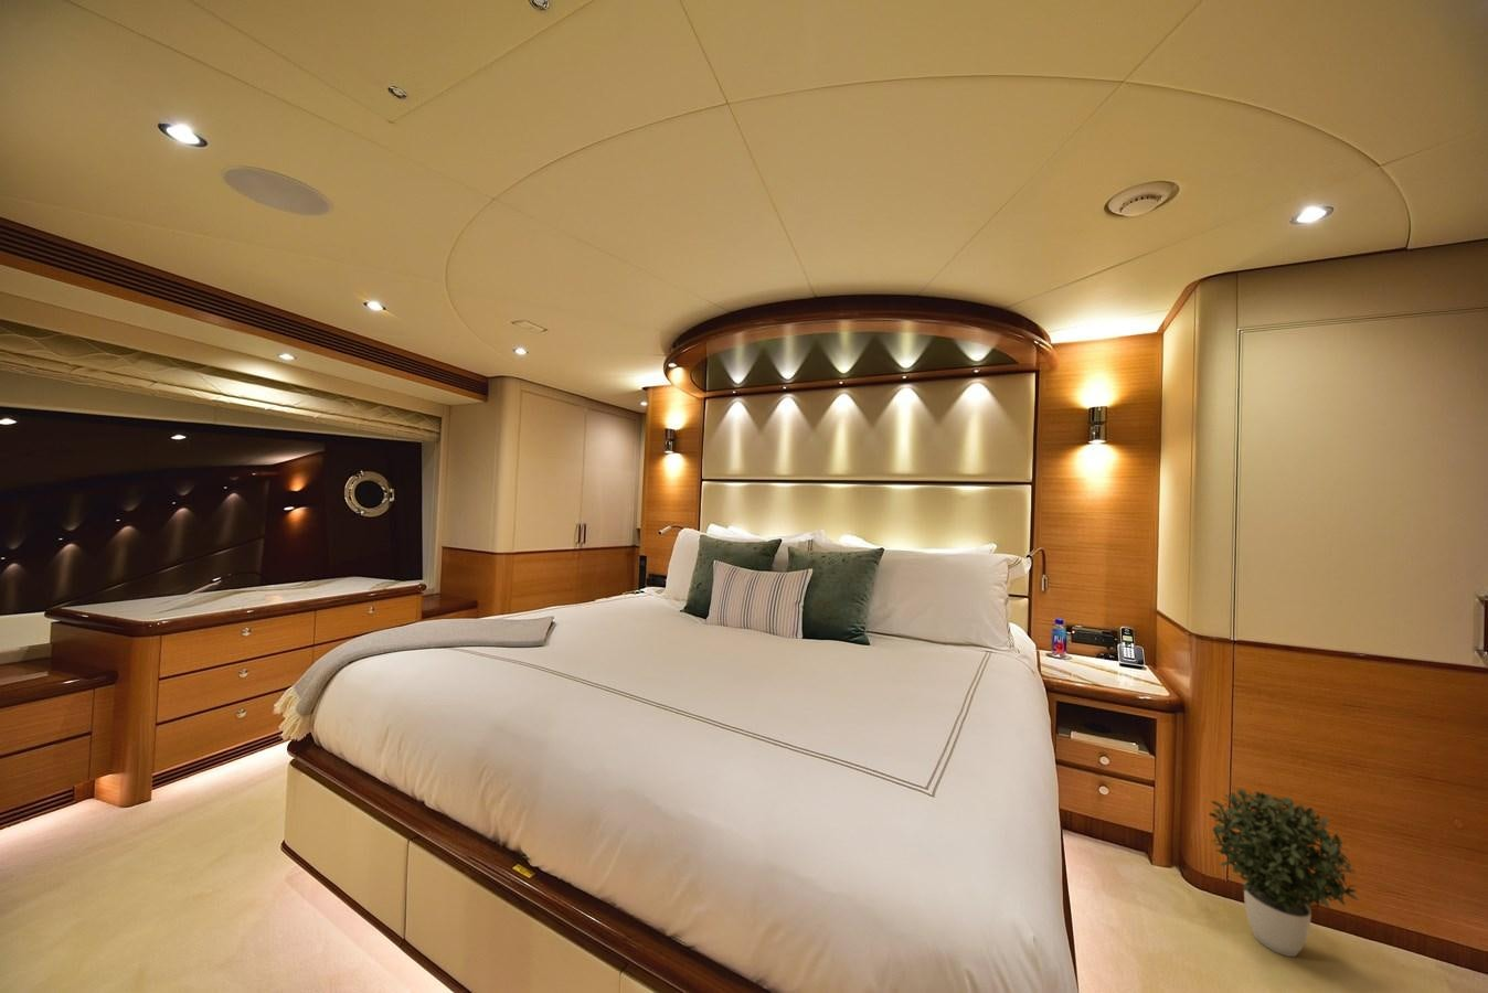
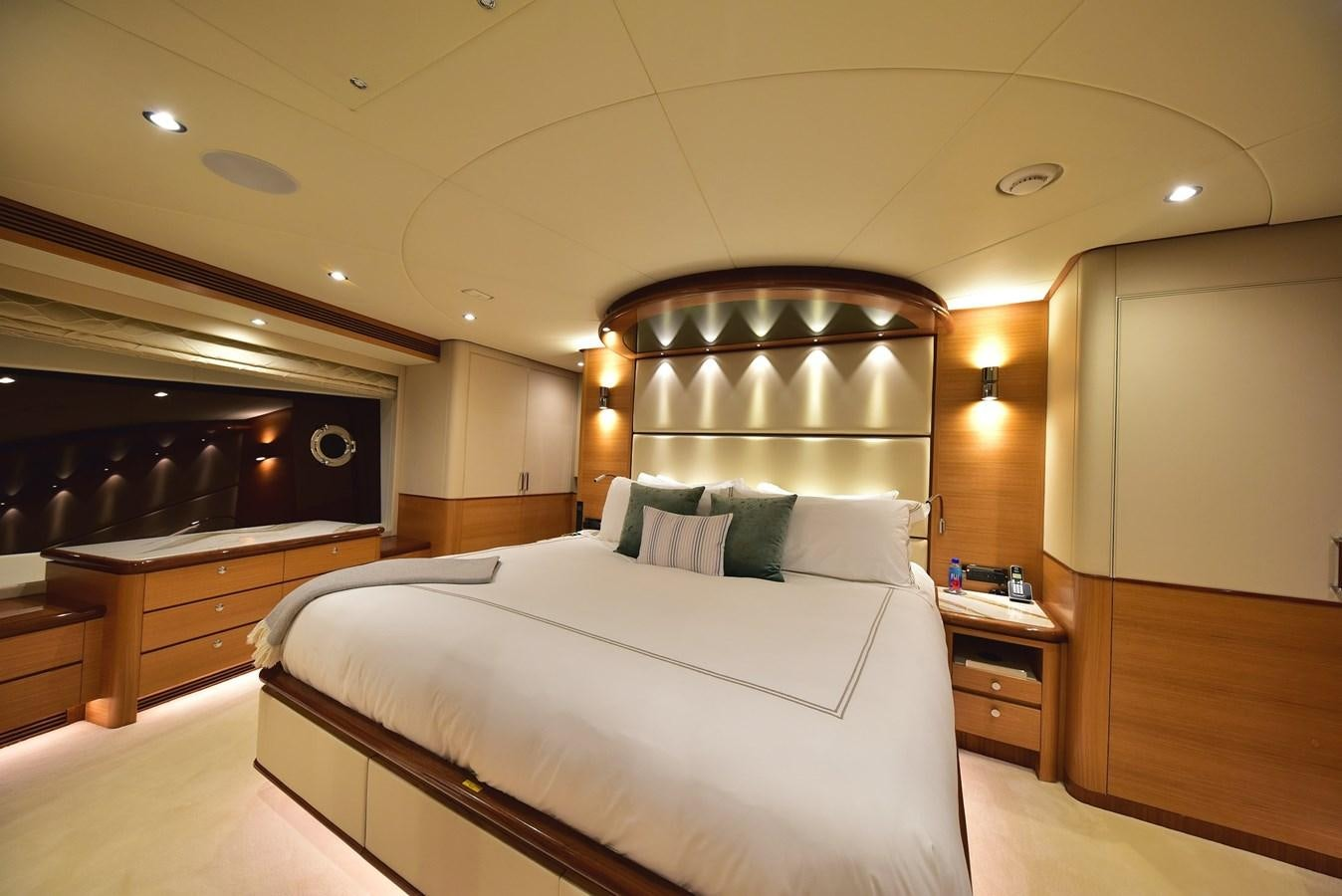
- potted plant (1278, 870)
